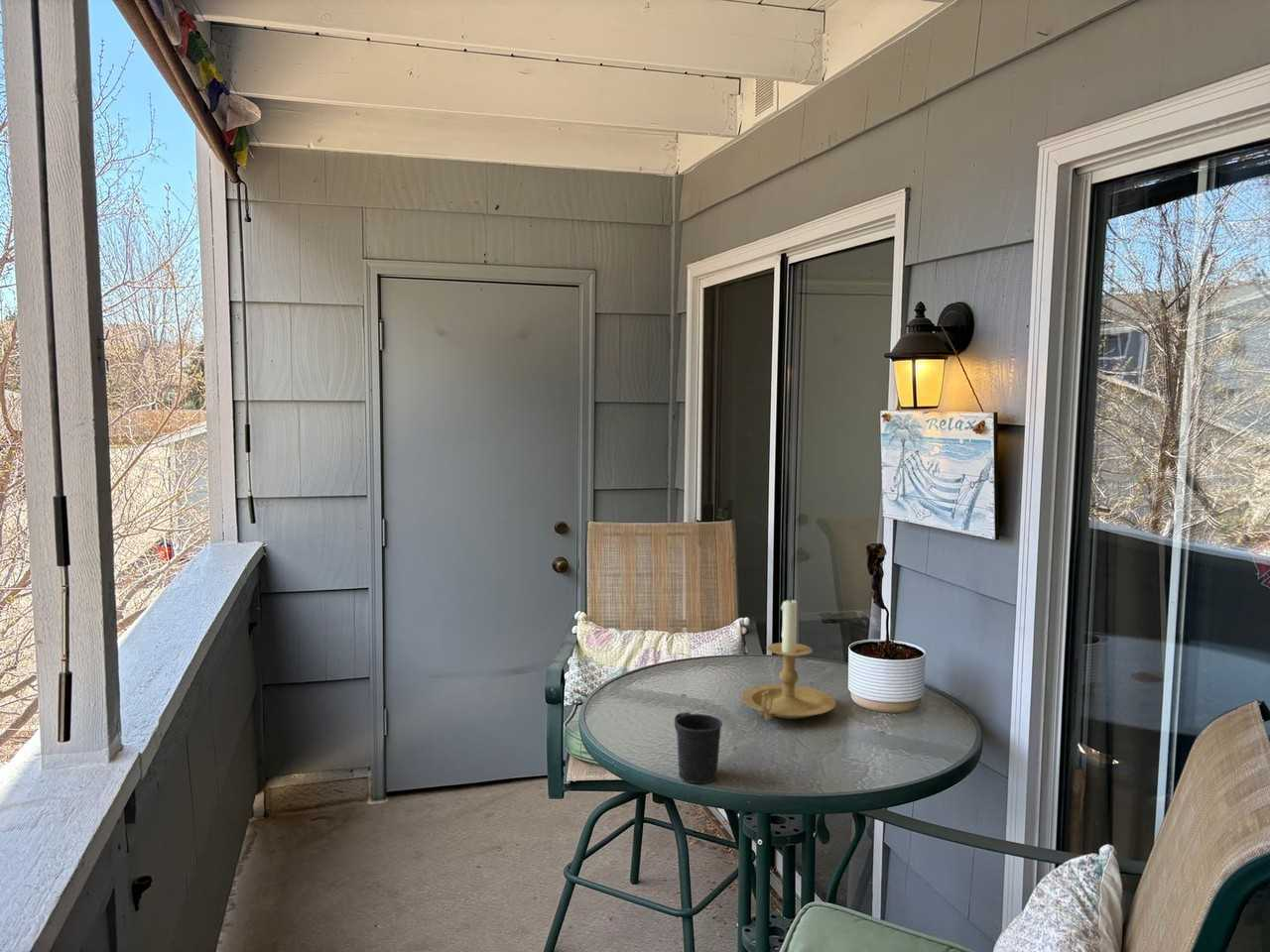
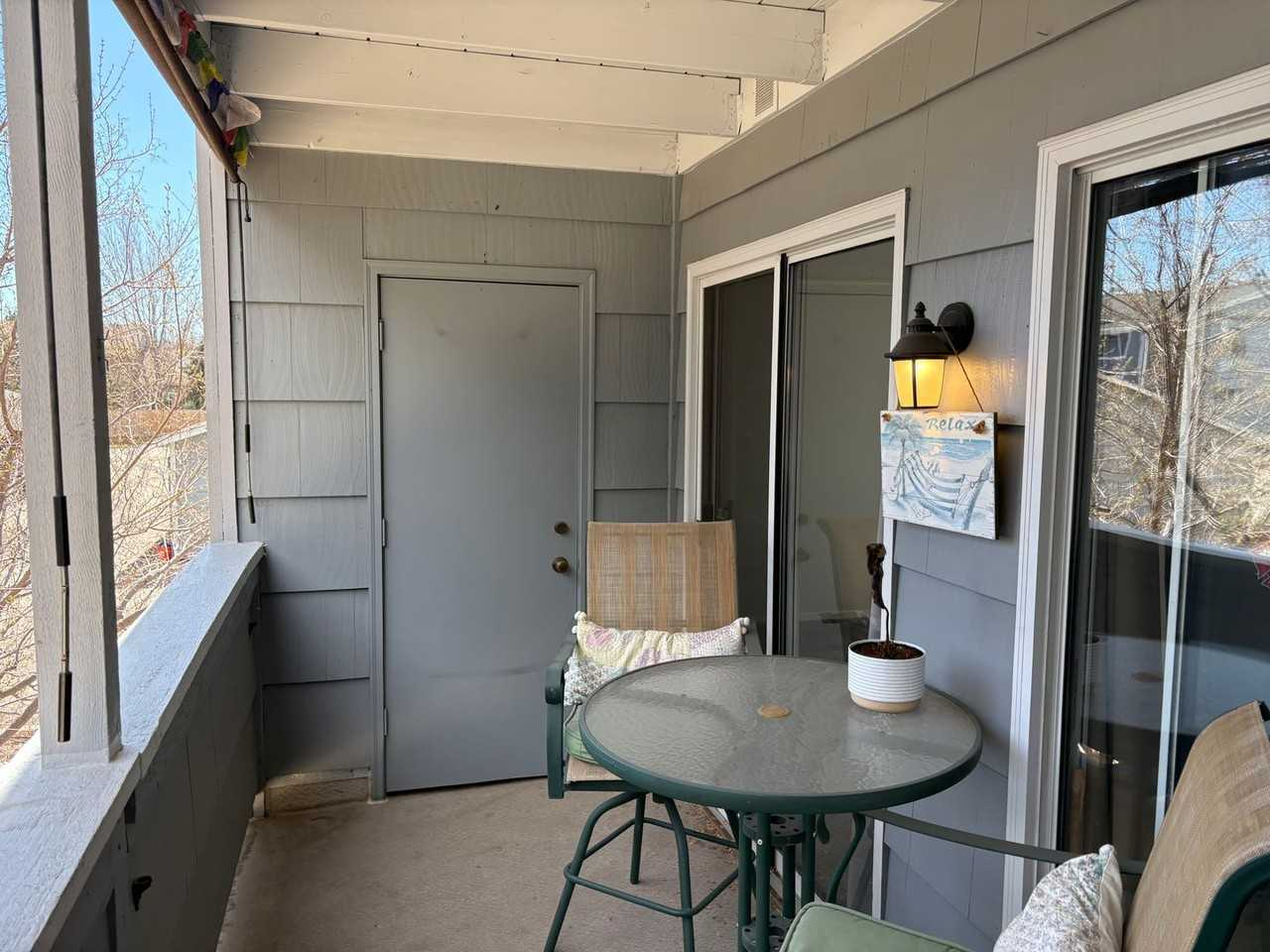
- mug (693, 745)
- candle holder (789, 654)
